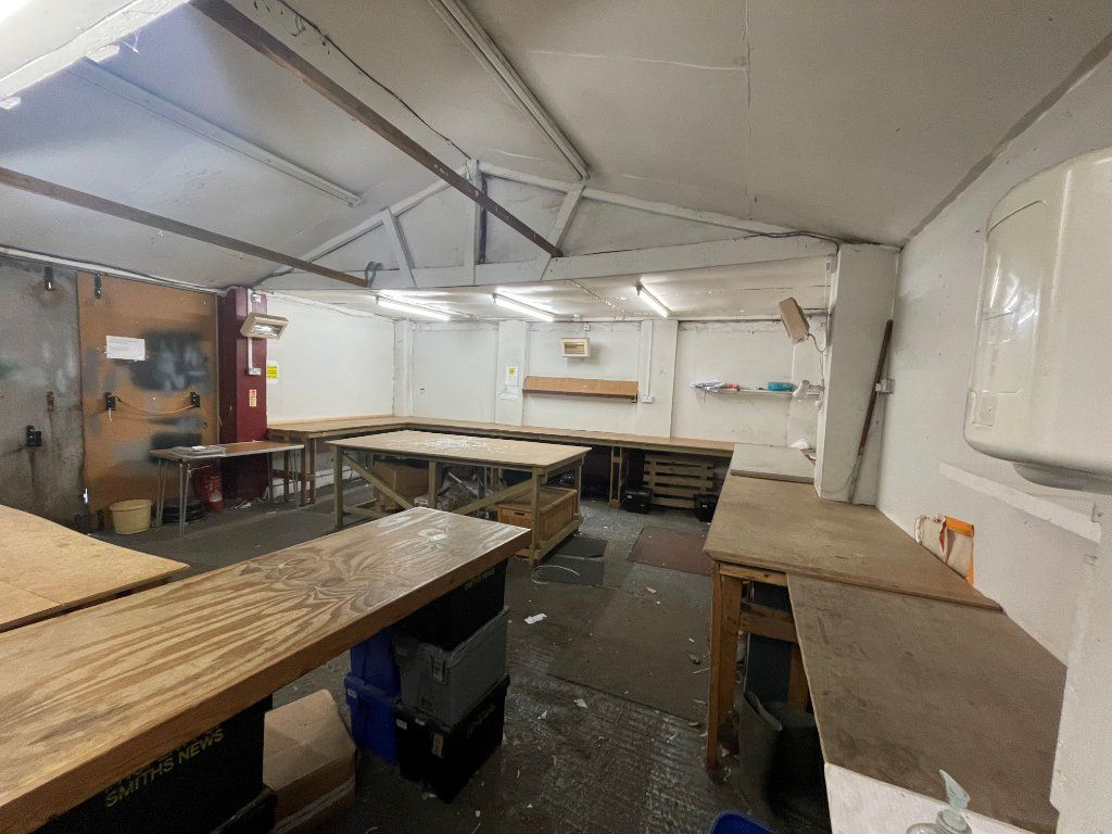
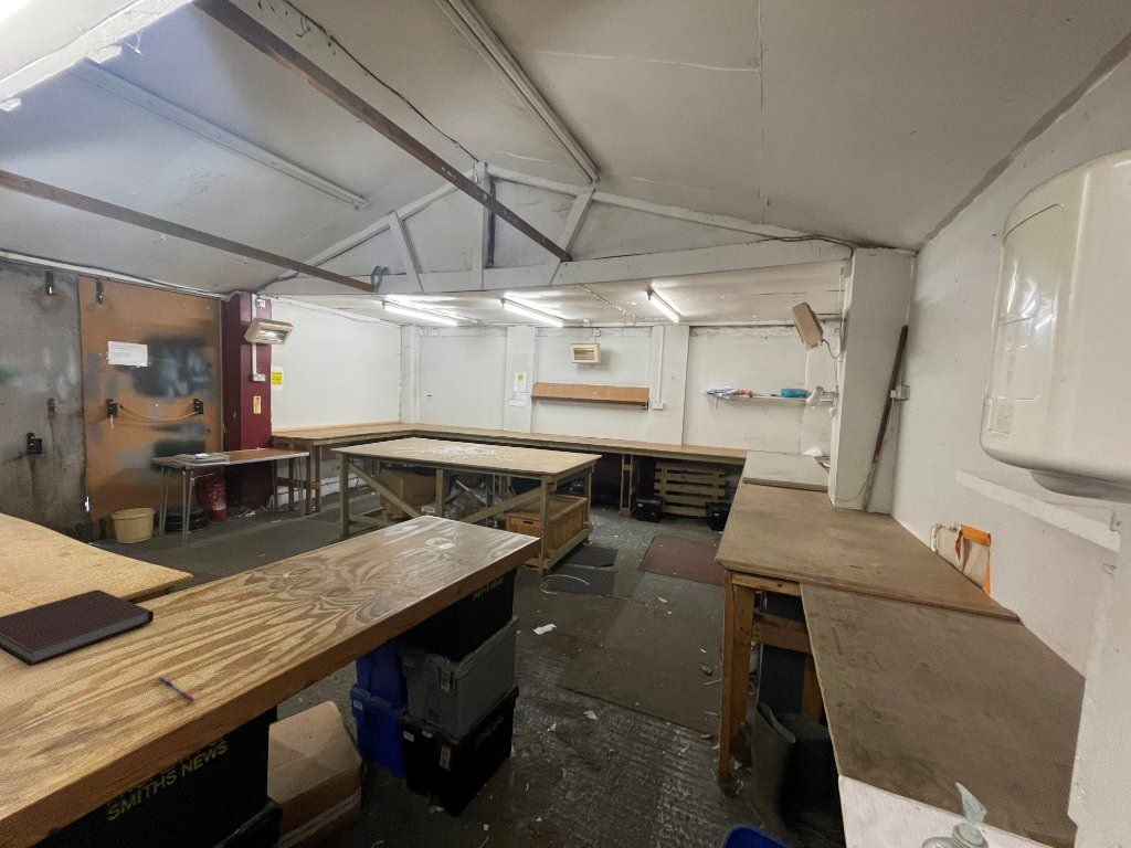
+ notebook (70, 622)
+ pen (175, 687)
